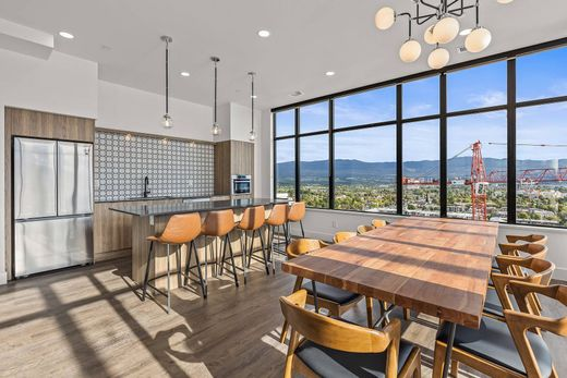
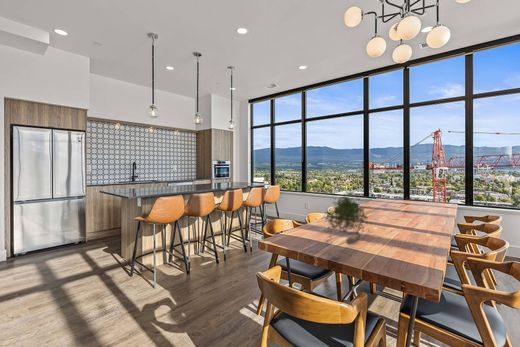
+ plant (346, 219)
